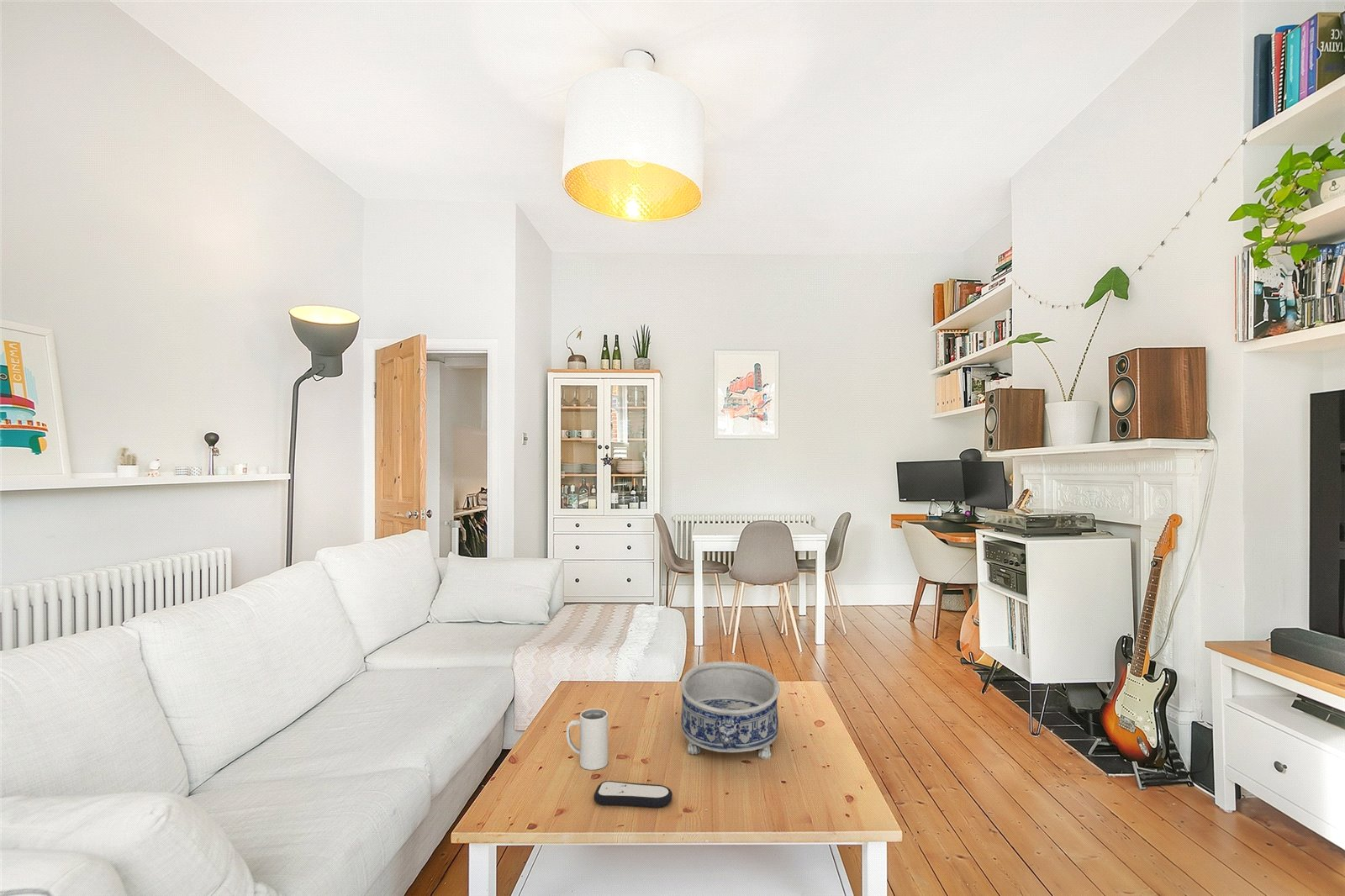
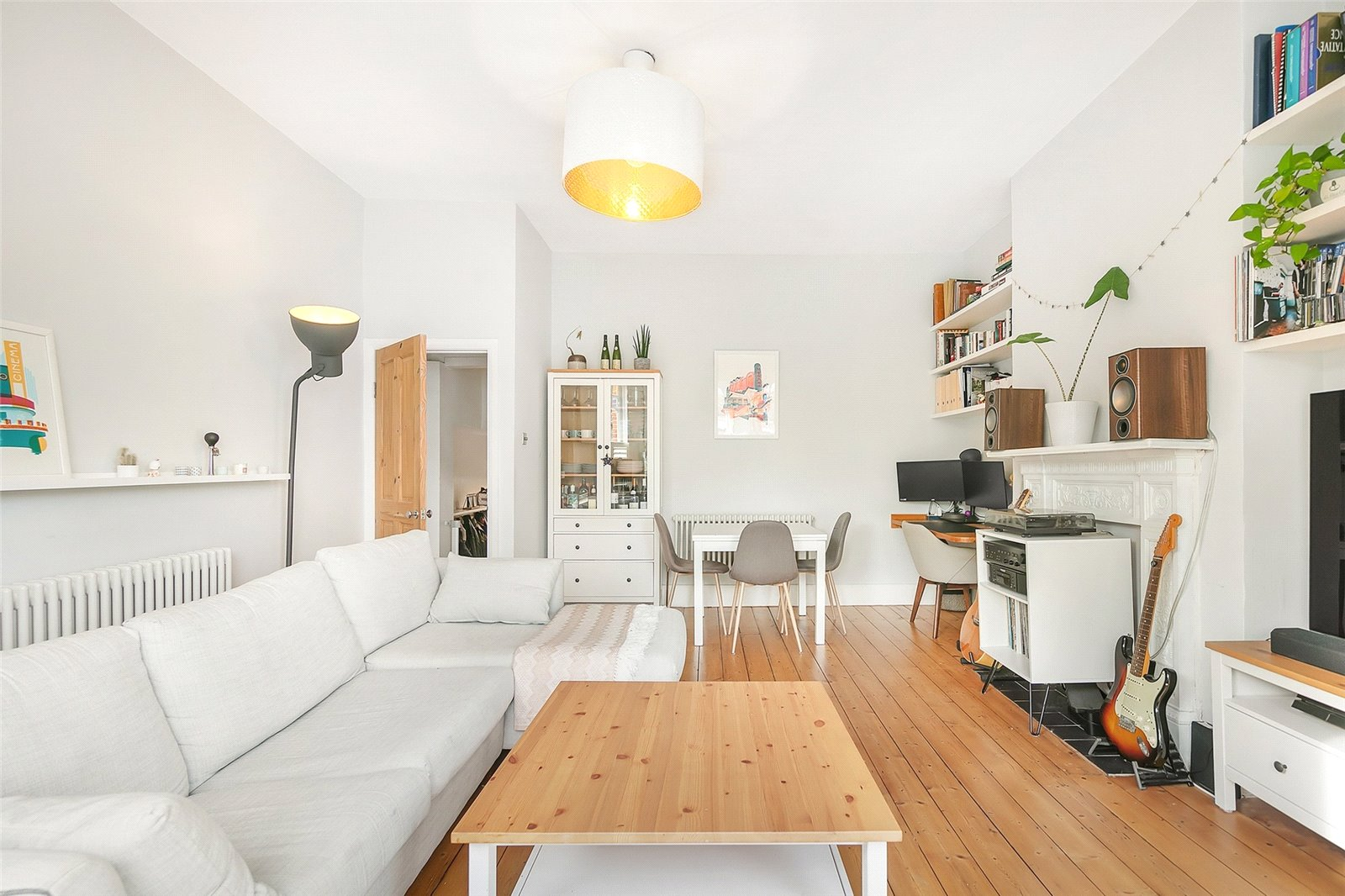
- mug (587, 738)
- decorative bowl (730, 708)
- remote control (633, 793)
